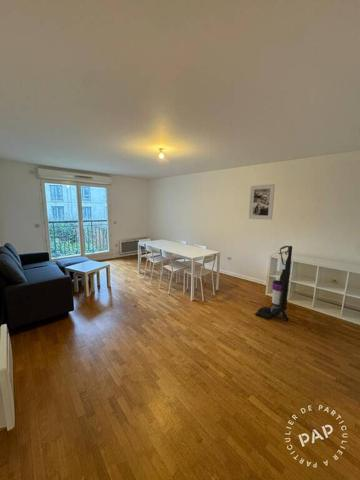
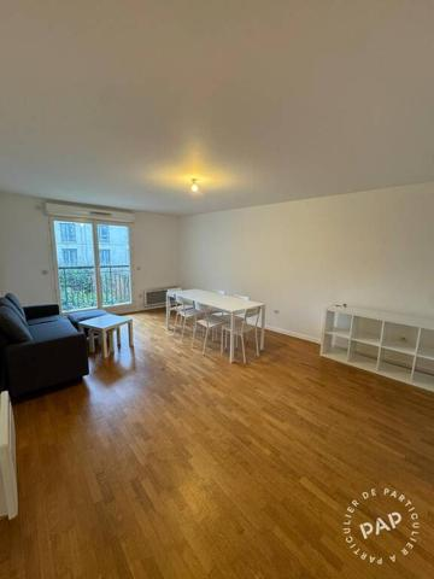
- vacuum cleaner (275, 281)
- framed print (261, 202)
